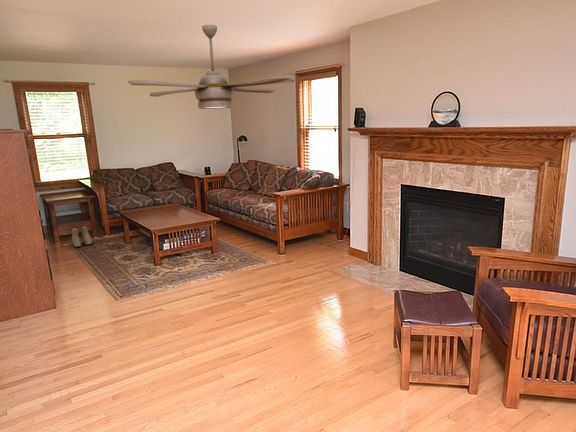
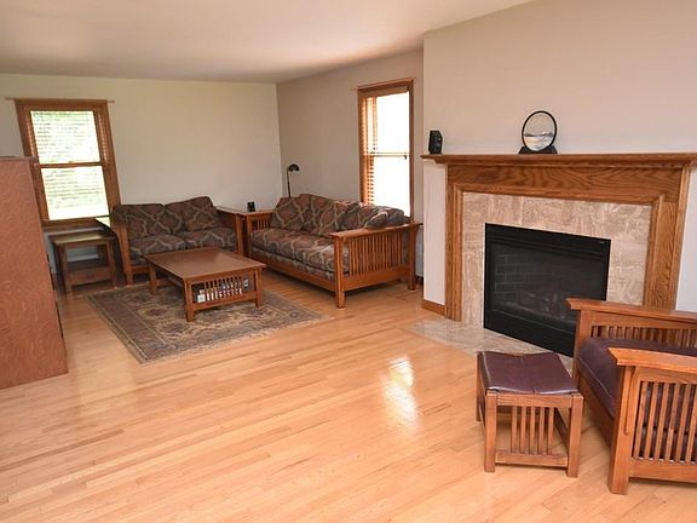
- ceiling fan (212, 67)
- boots (79, 235)
